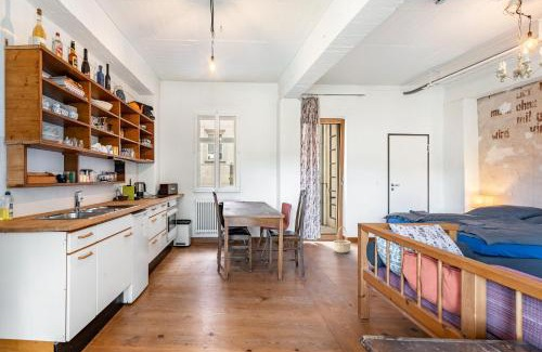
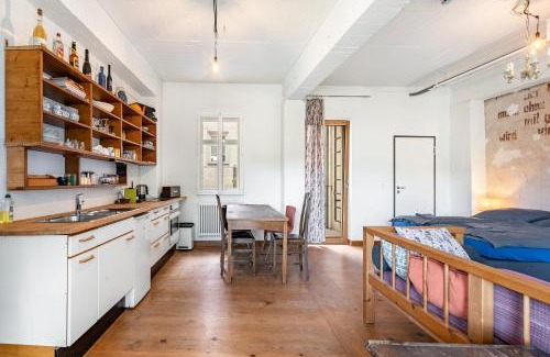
- basket (341, 240)
